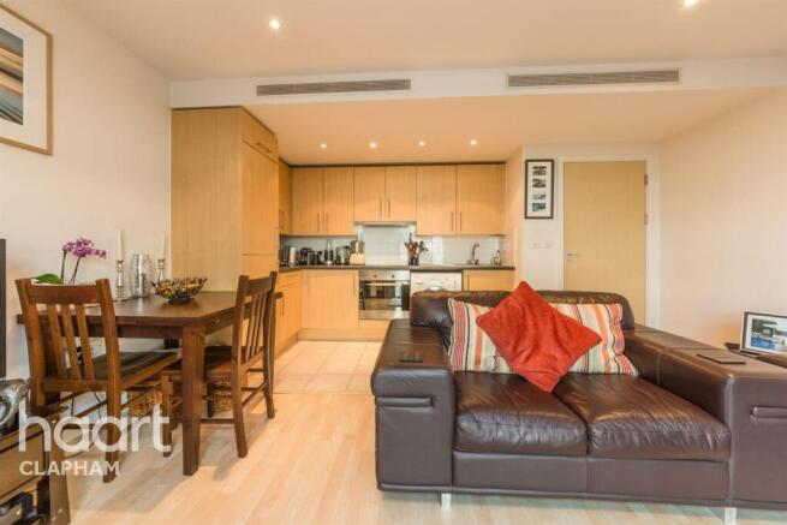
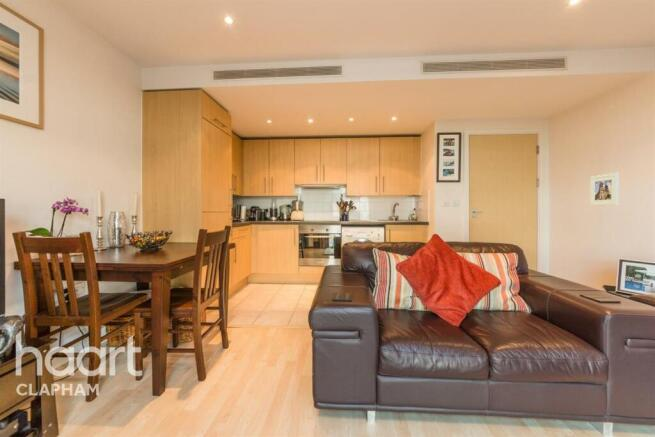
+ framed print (603, 190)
